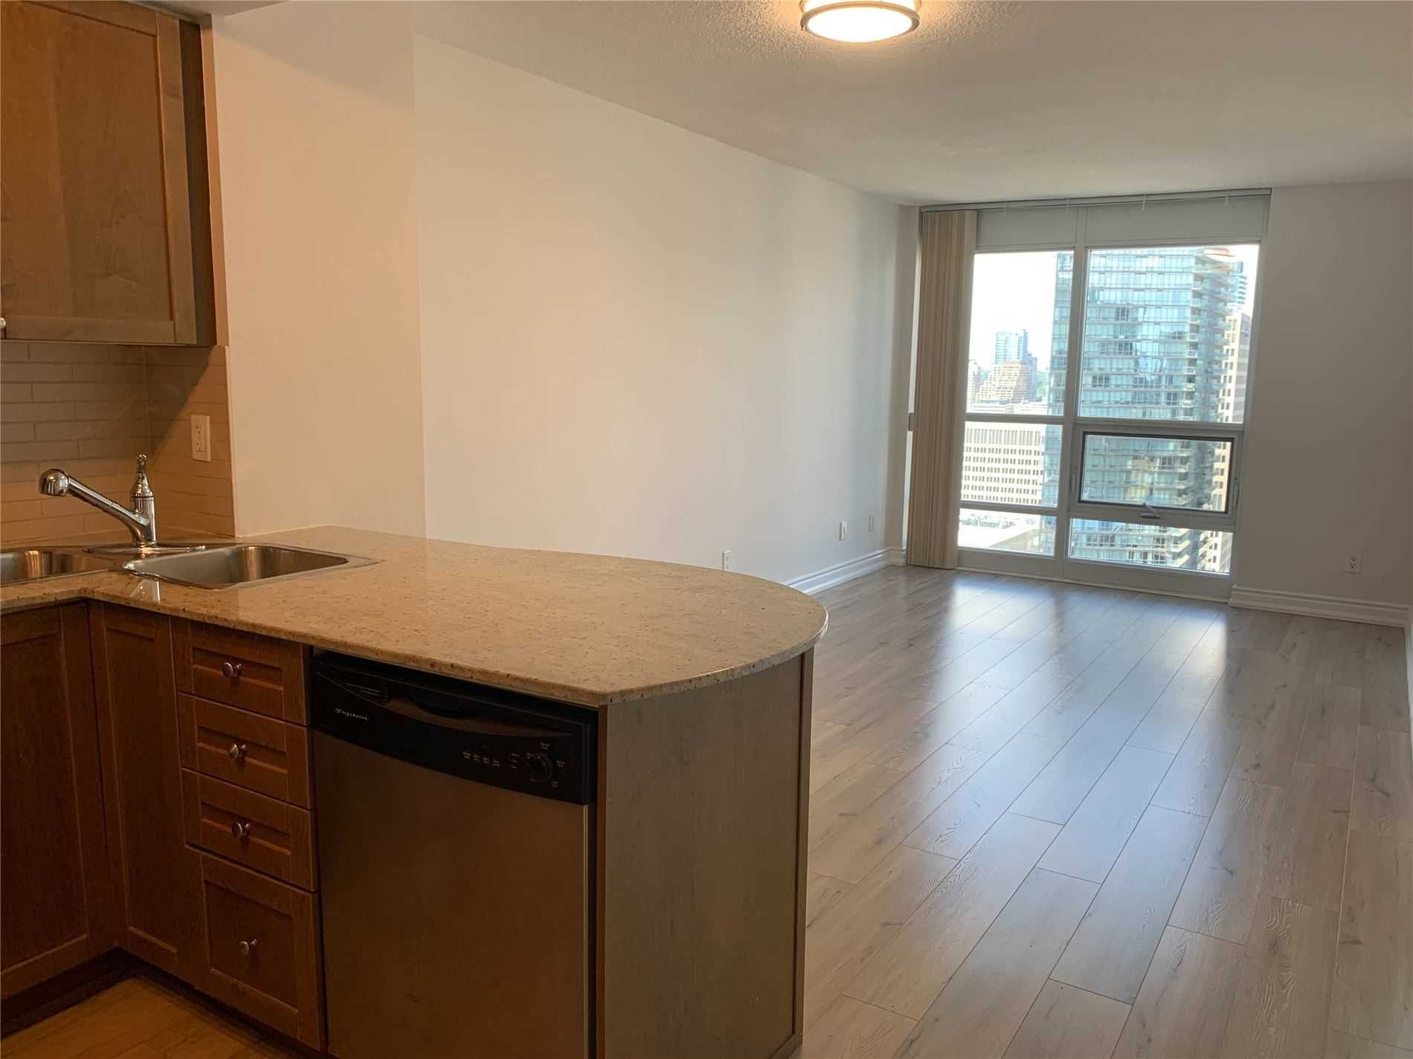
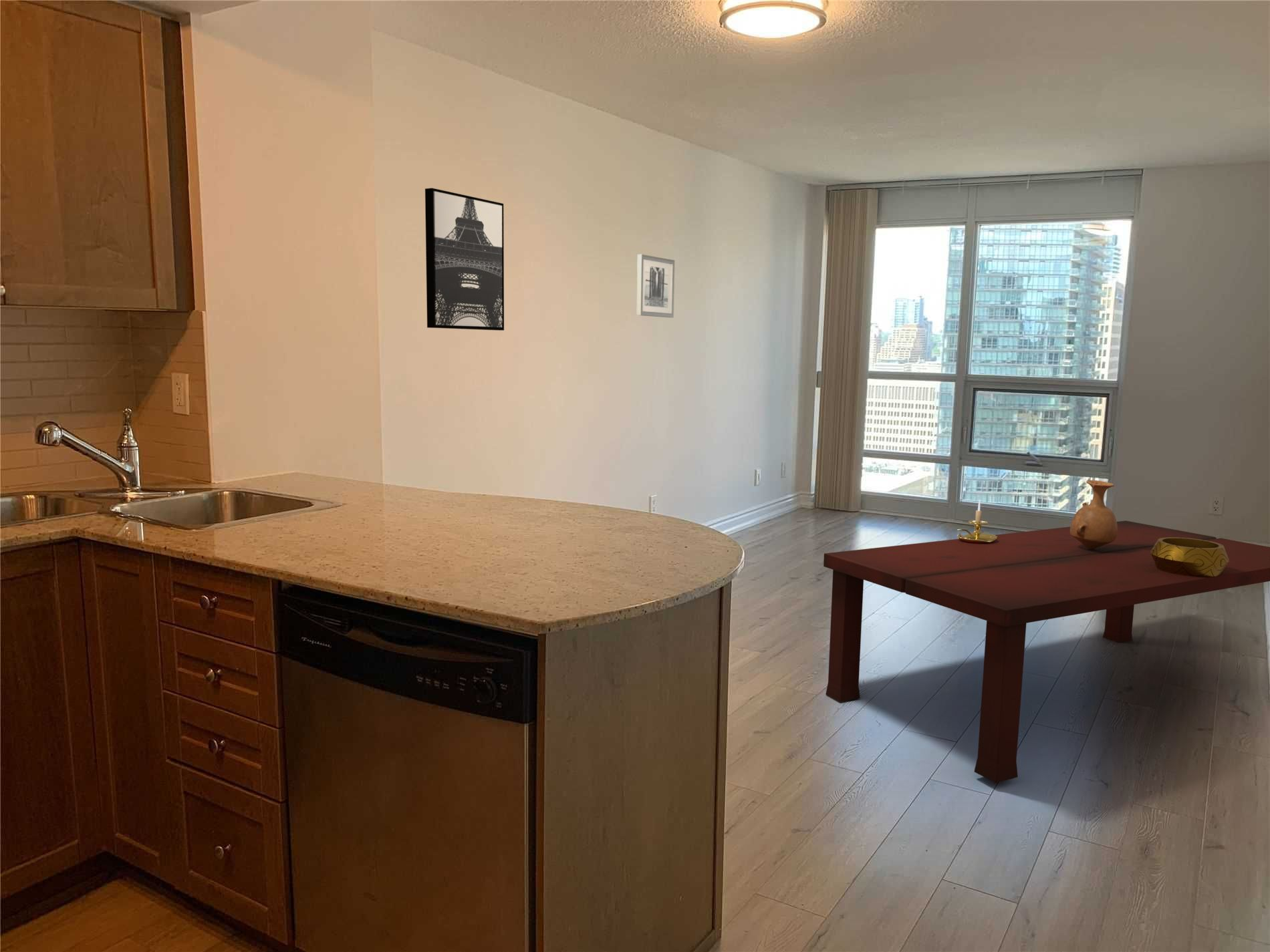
+ vase (1094, 514)
+ decorative bowl (1188, 556)
+ dining table (1069, 615)
+ candle holder (975, 520)
+ wall art (656, 287)
+ wall art (467, 263)
